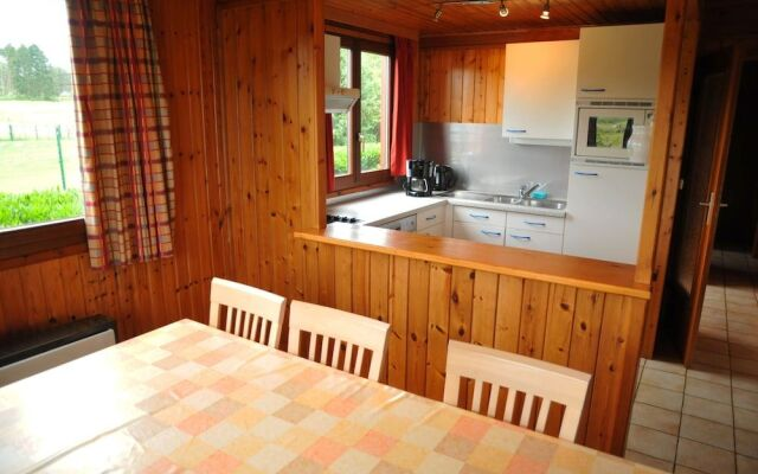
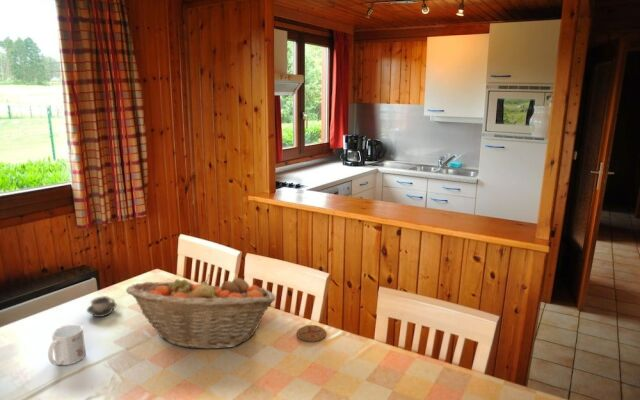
+ cup (101, 306)
+ coaster (311, 333)
+ mug (64, 347)
+ fruit basket (202, 302)
